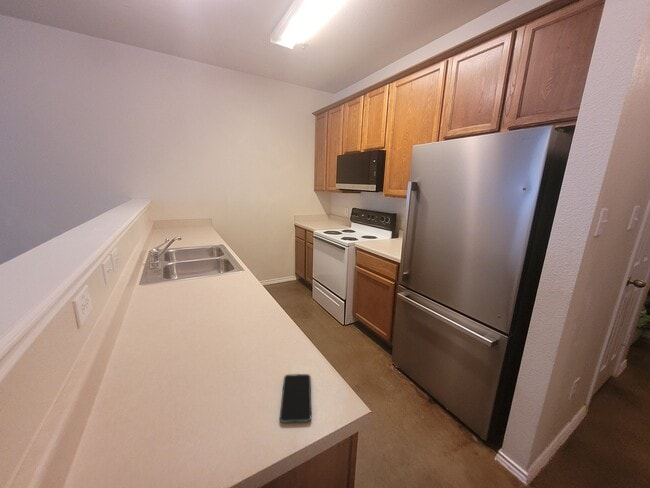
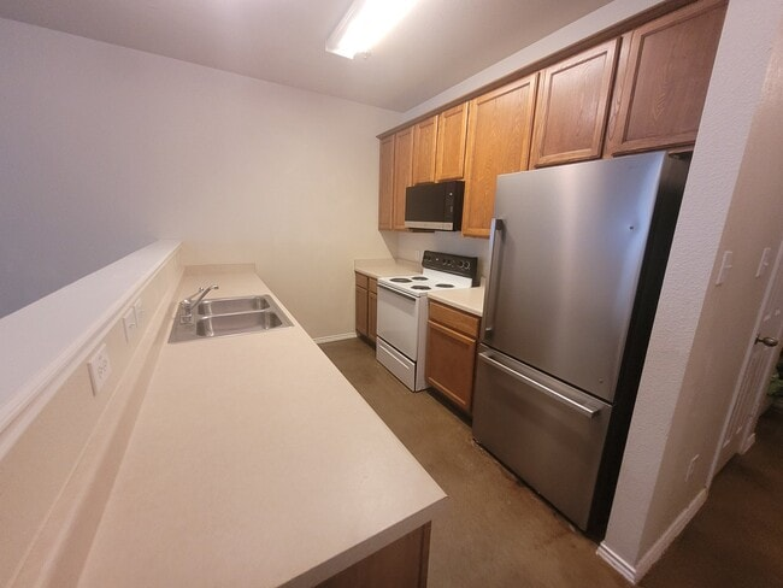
- smartphone (296, 395)
